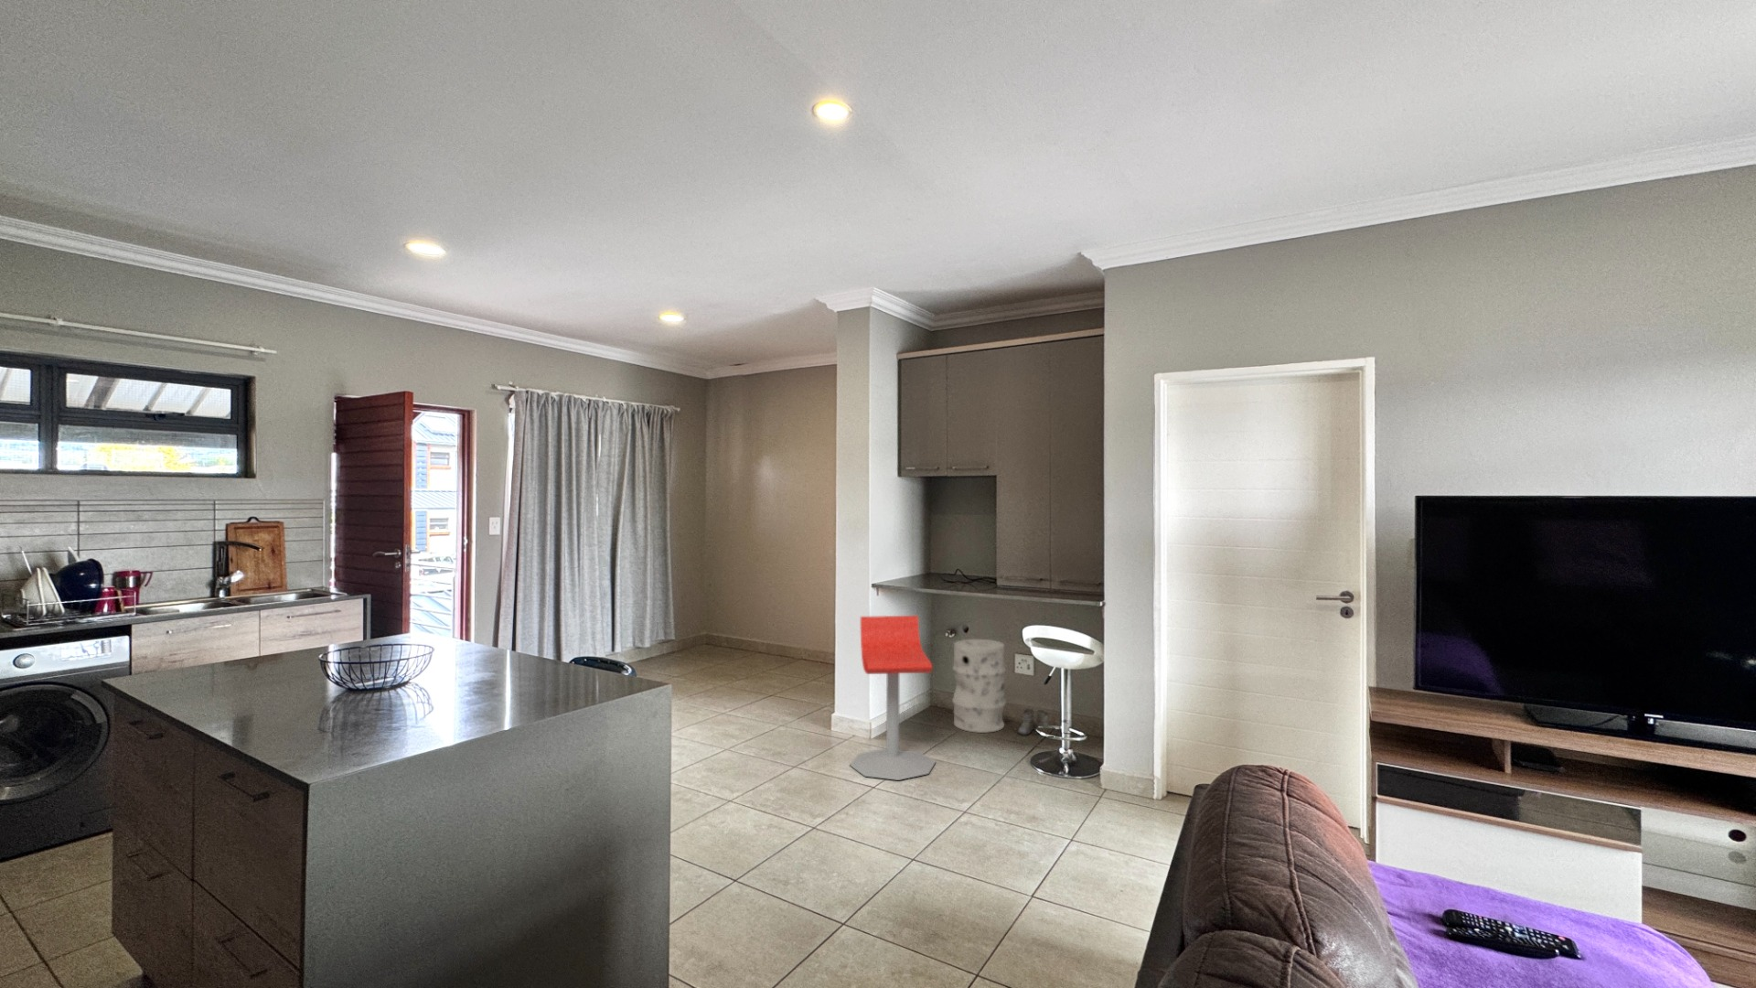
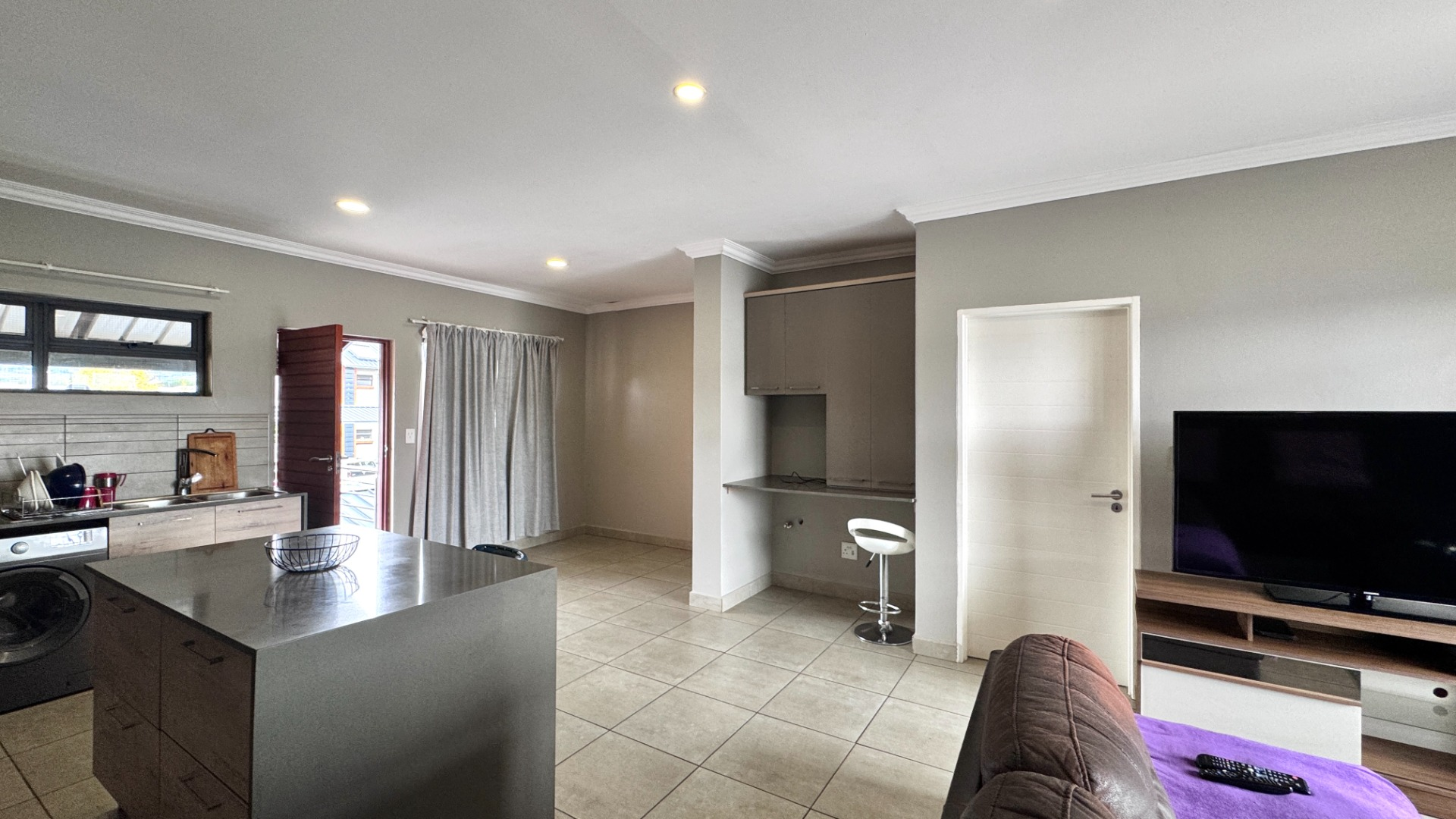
- boots (1034, 721)
- stool (894, 695)
- trash can (978, 683)
